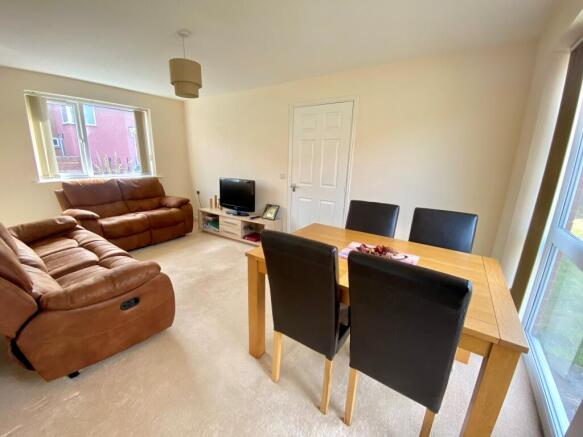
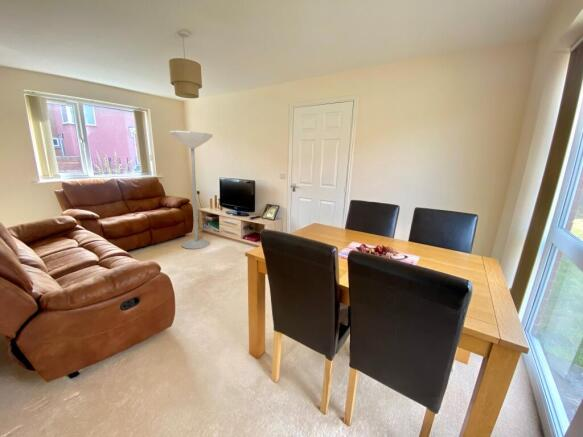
+ floor lamp (194, 191)
